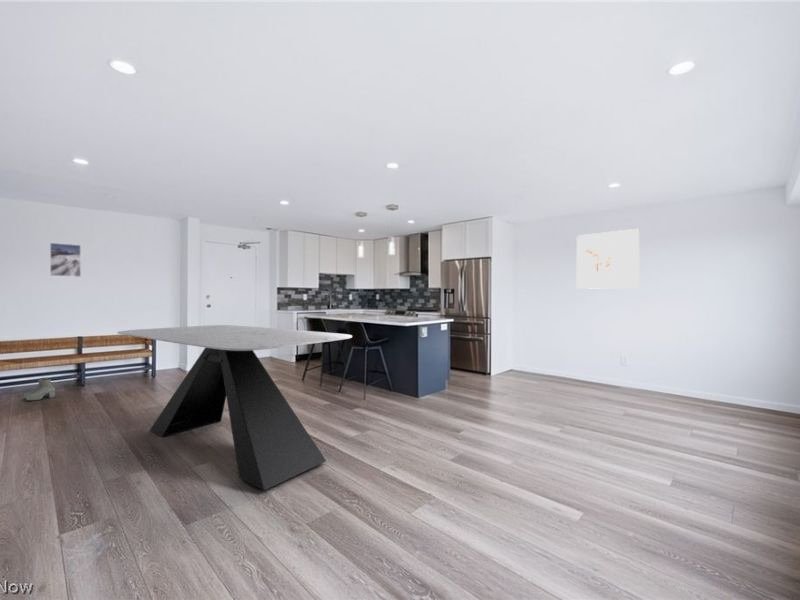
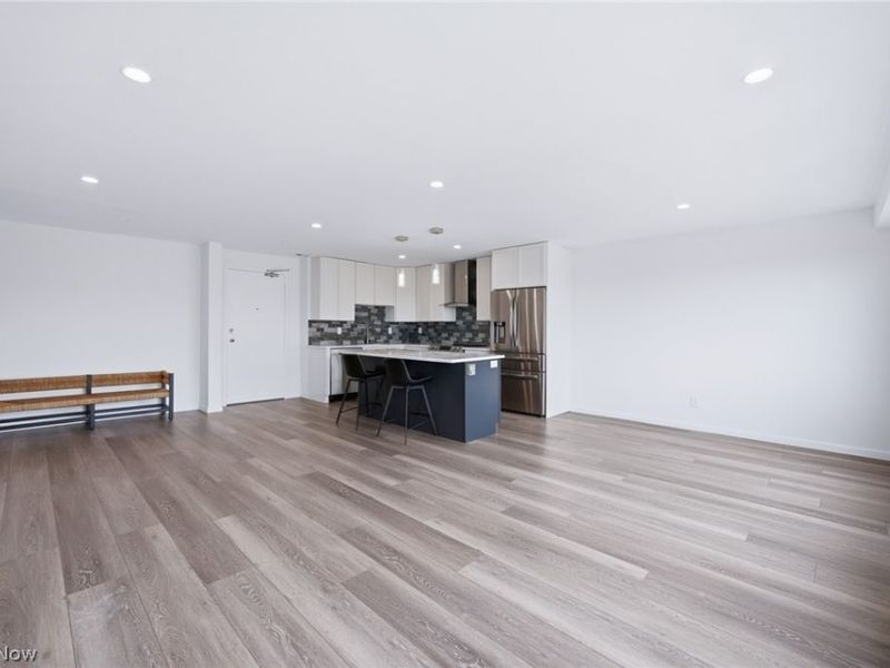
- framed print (65, 260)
- wall art (606, 260)
- boots (39, 388)
- dining table (228, 389)
